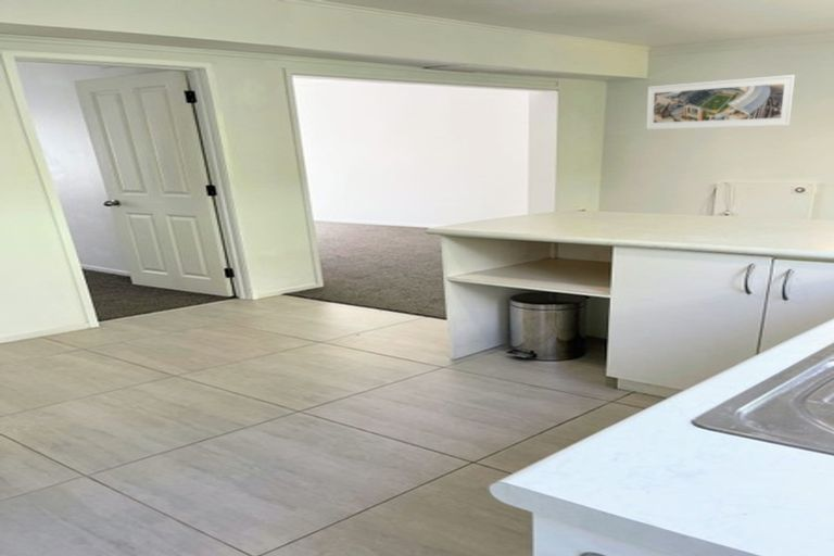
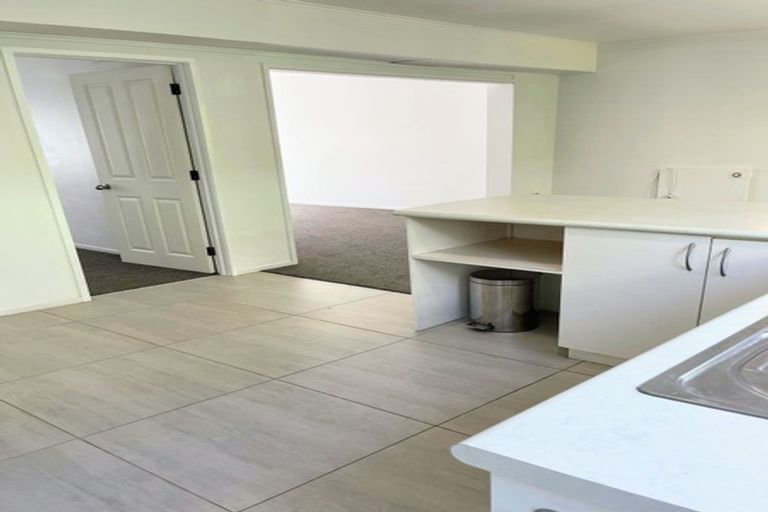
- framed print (713, 104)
